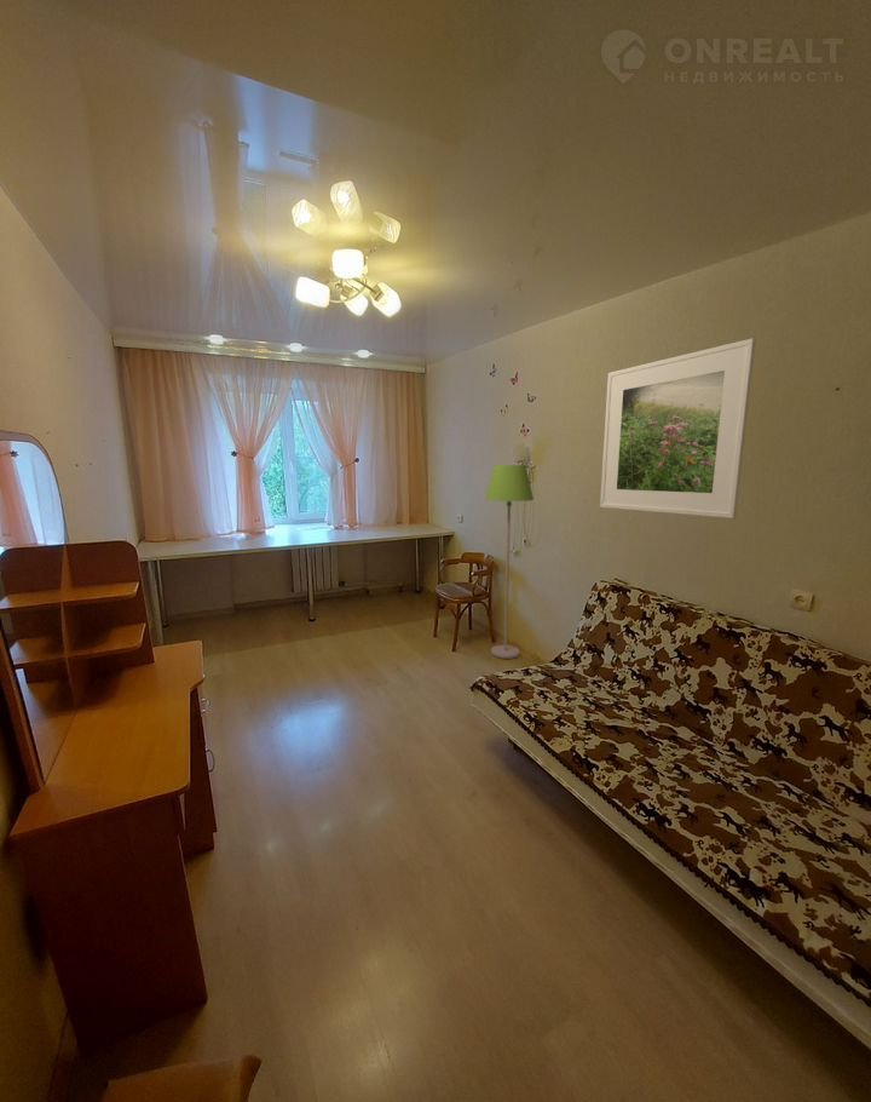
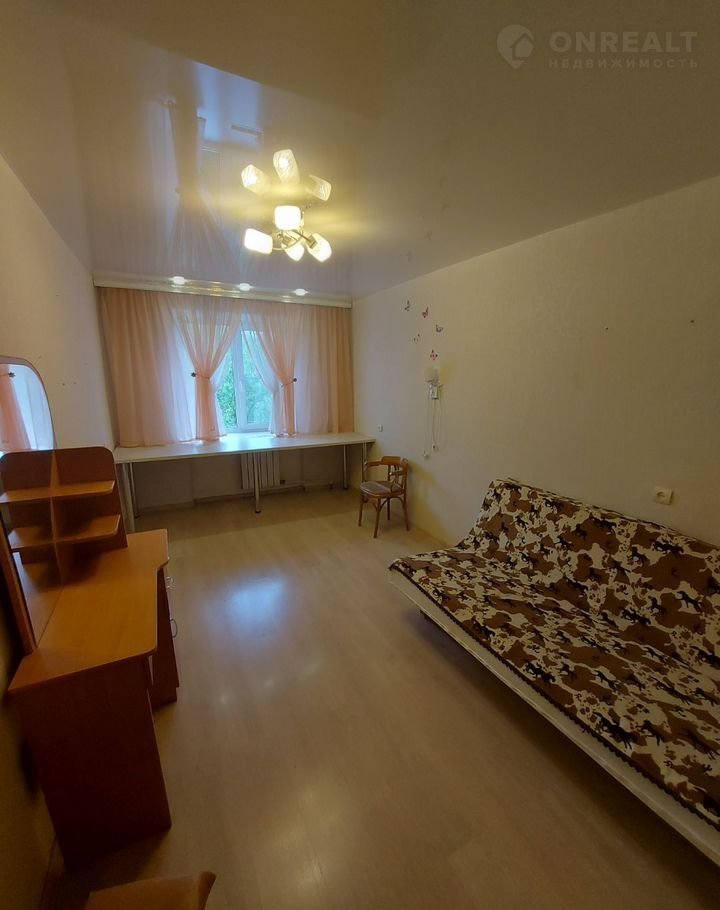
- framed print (664, 437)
- floor lamp (507, 562)
